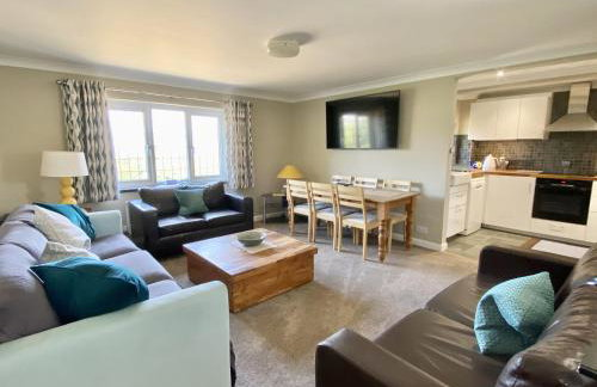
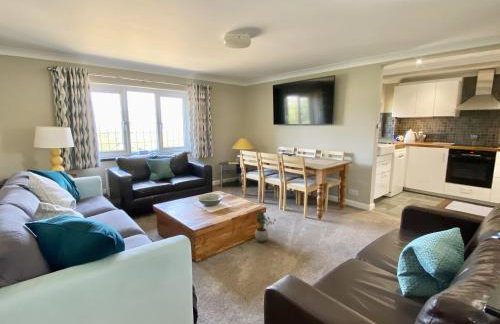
+ potted plant (264, 225)
